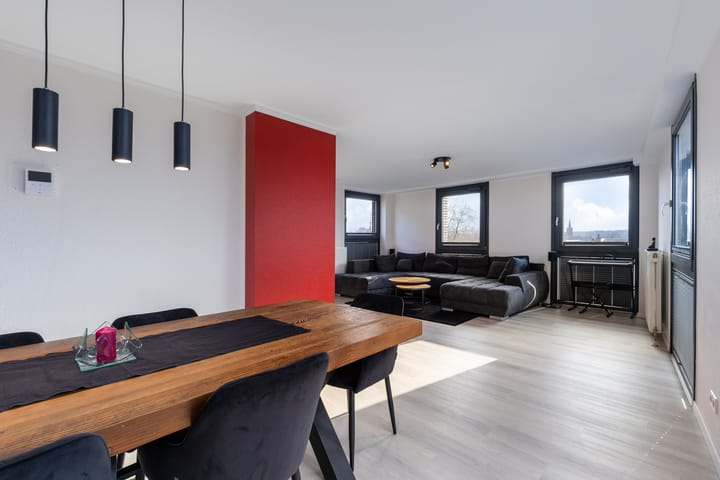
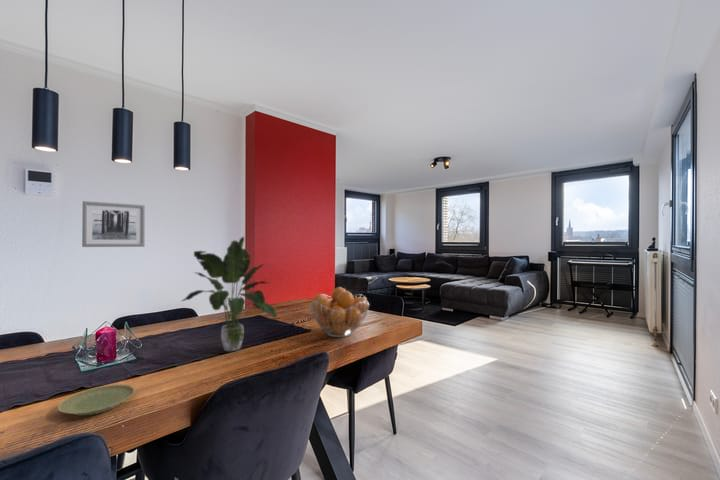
+ plate (98, 401)
+ potted plant (228, 293)
+ wall art (115, 225)
+ fruit basket (339, 311)
